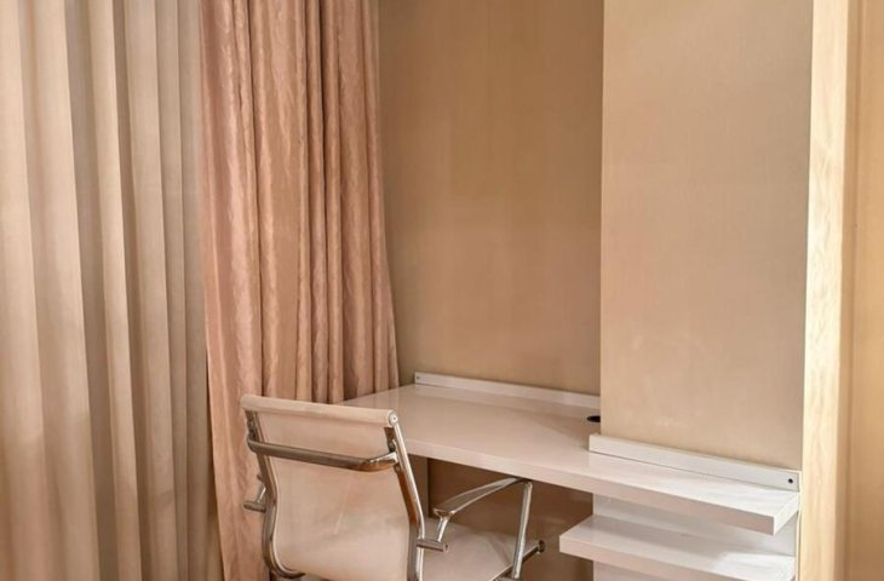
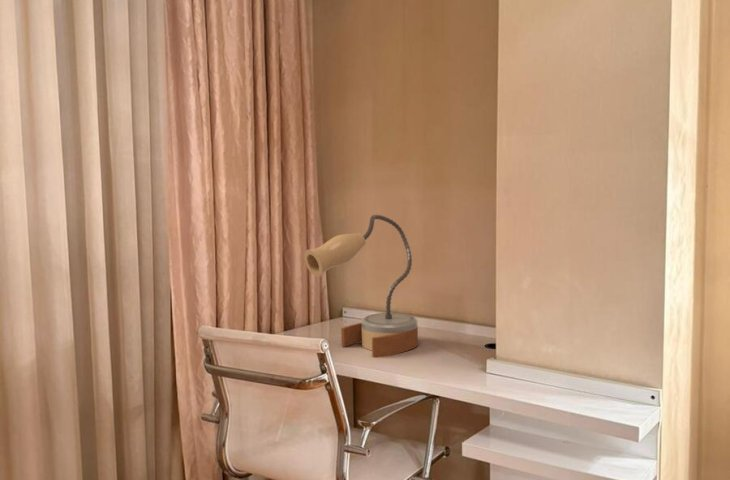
+ table lamp (389, 289)
